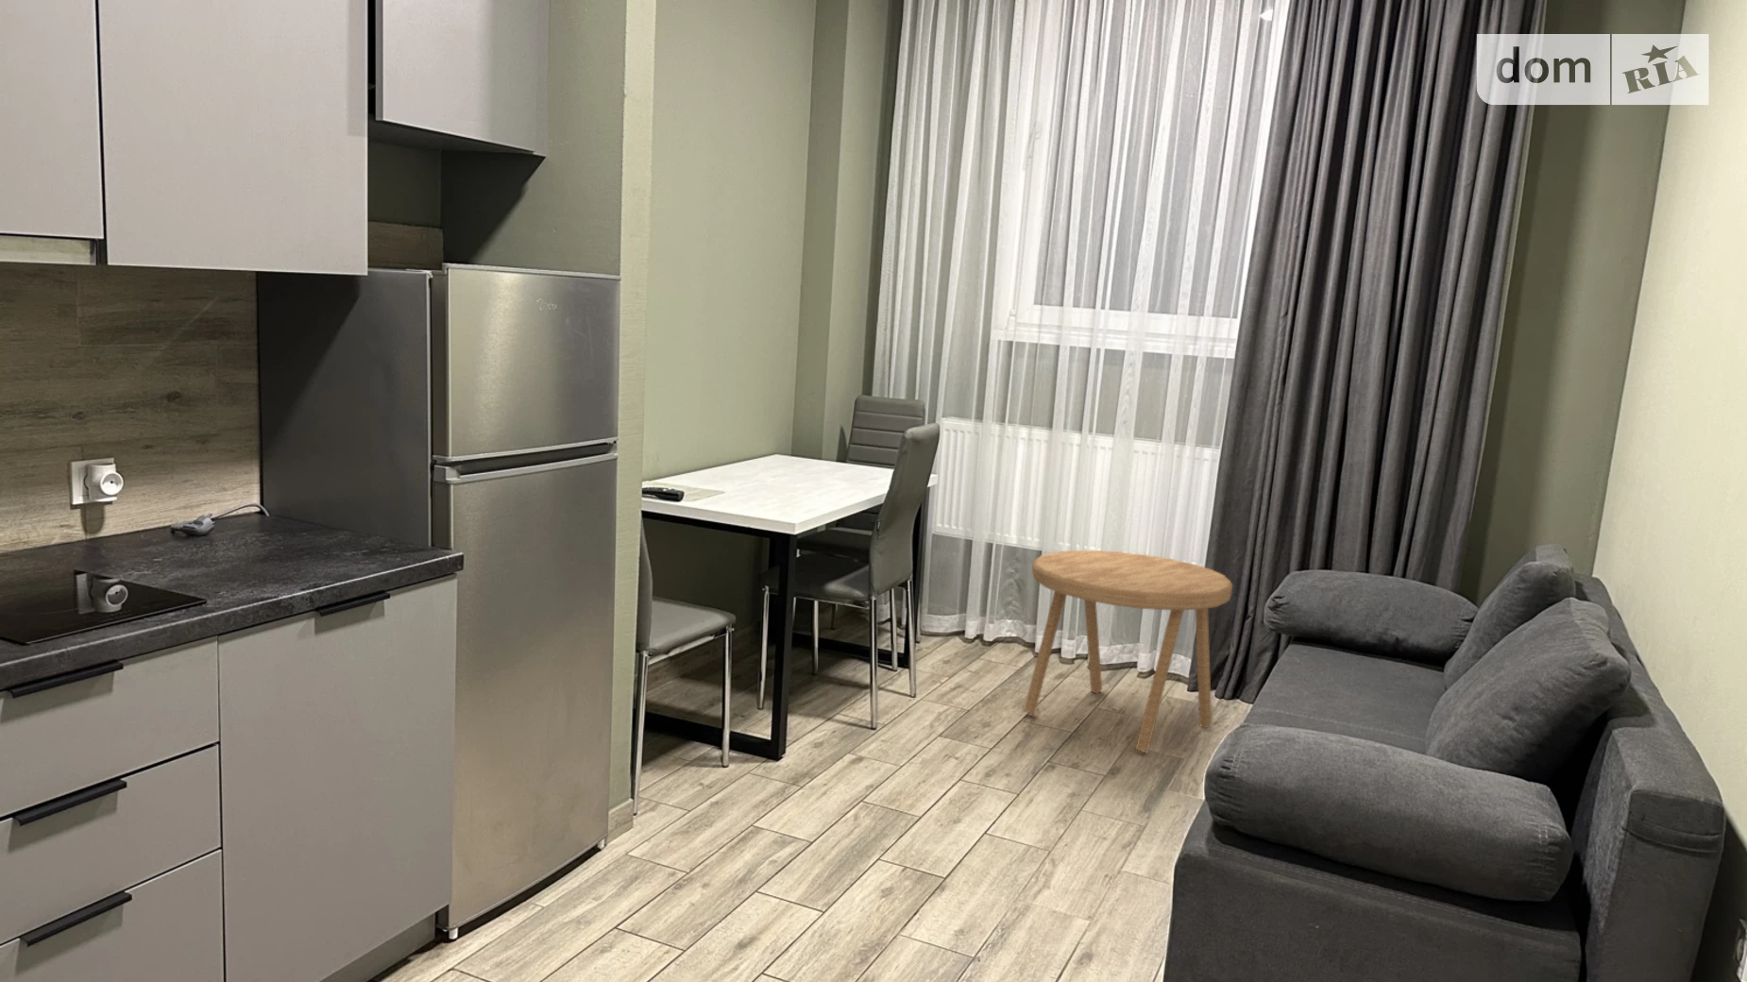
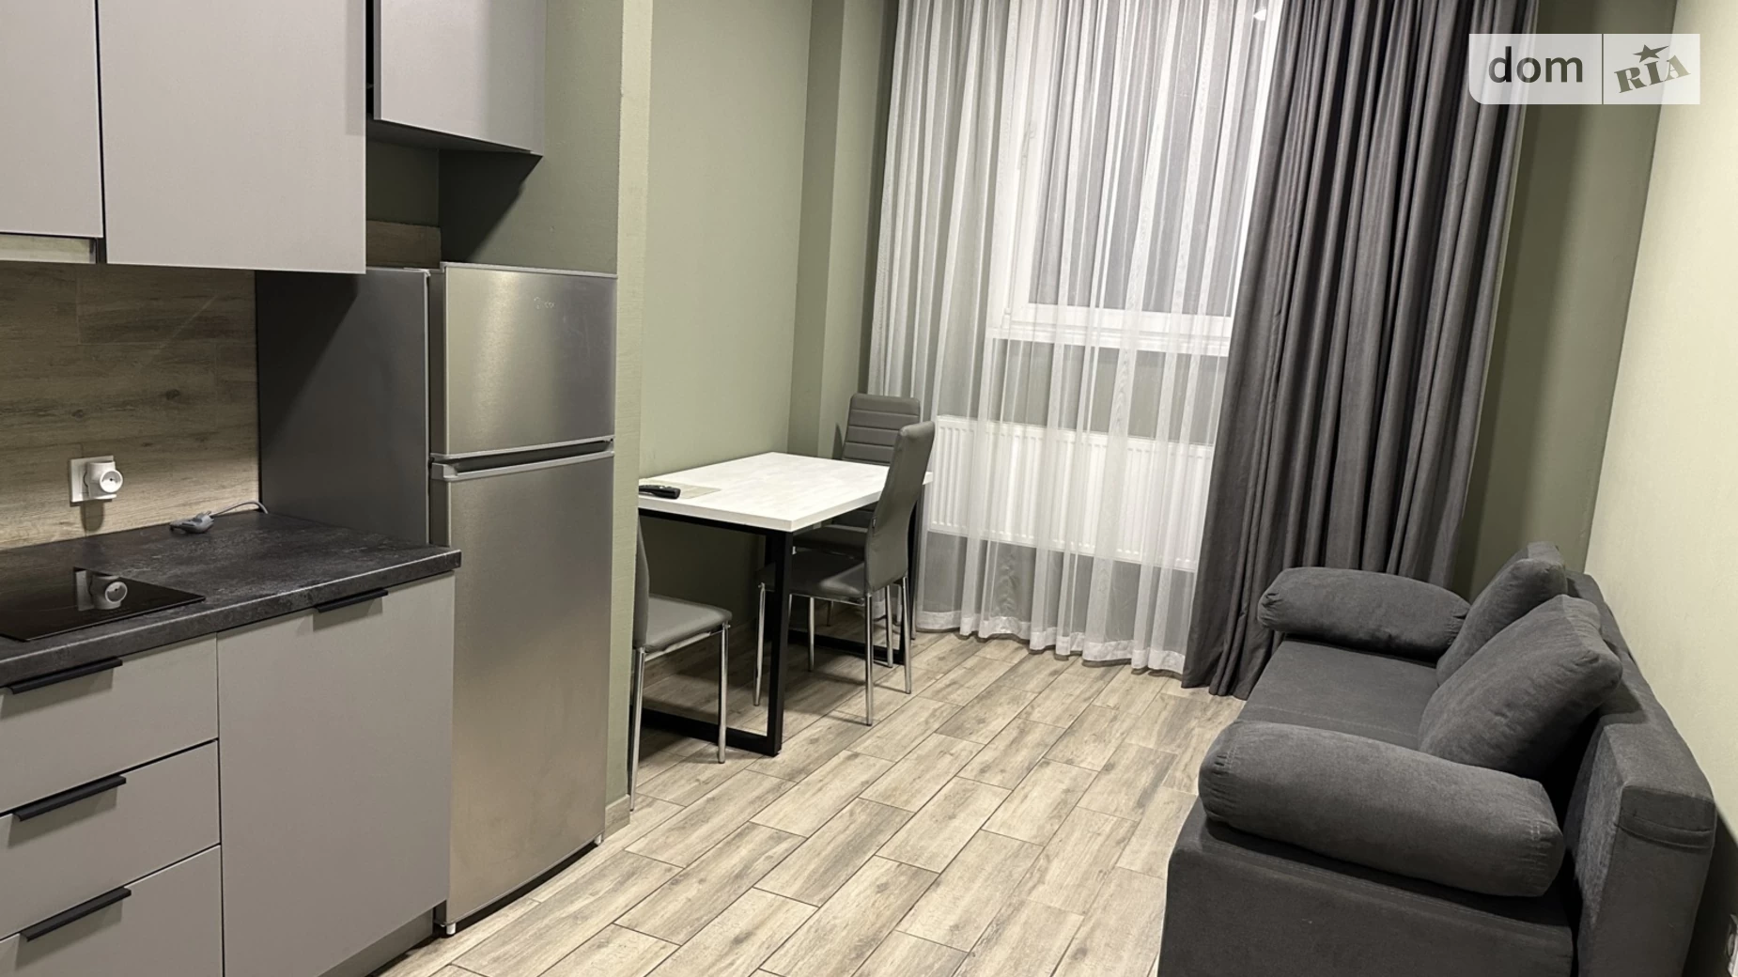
- side table (1098, 645)
